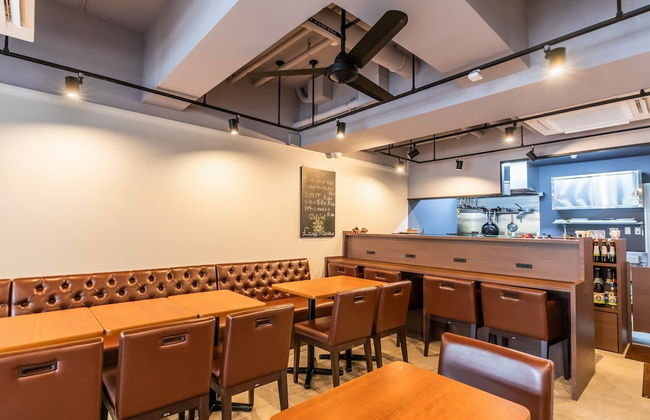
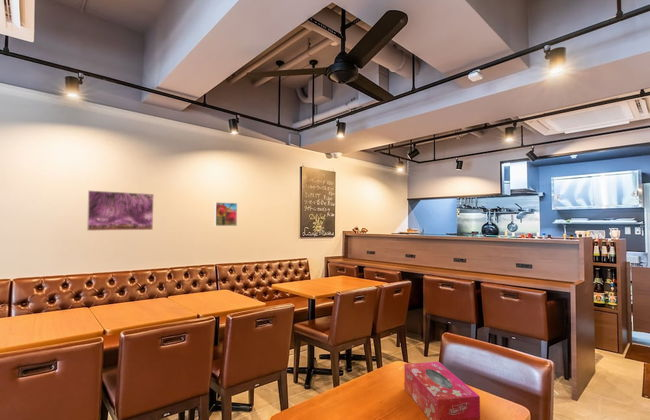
+ tissue box (438, 391)
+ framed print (122, 211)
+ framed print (225, 214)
